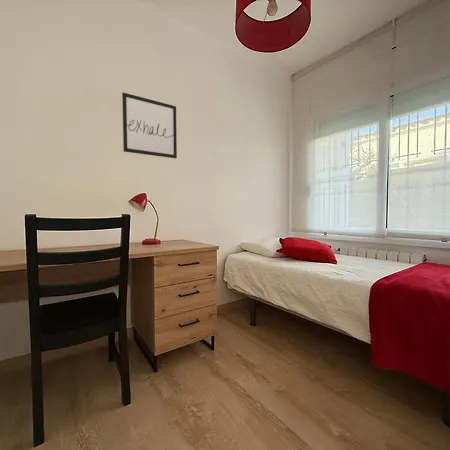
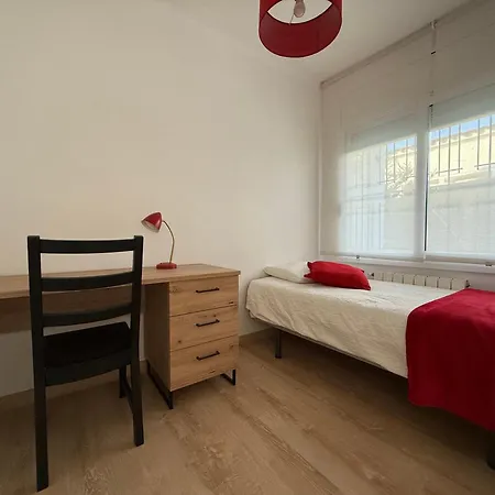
- wall art (151, 127)
